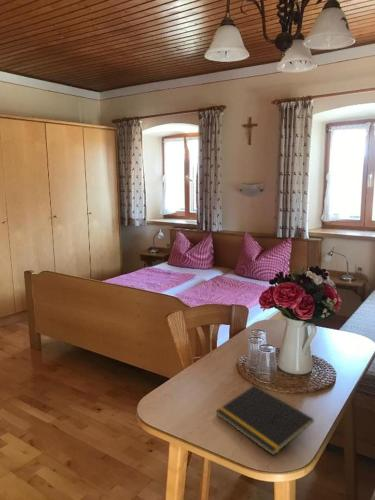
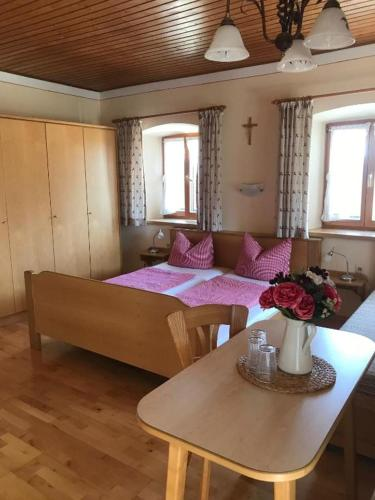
- notepad (262, 416)
